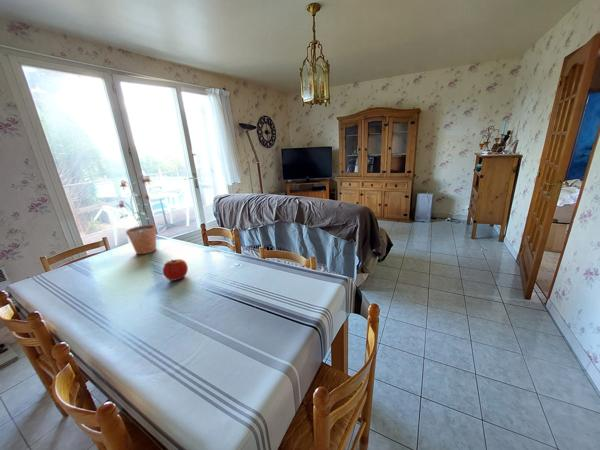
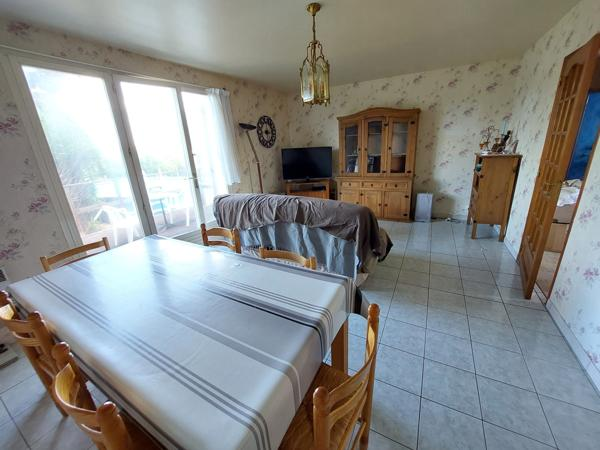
- apple (175, 268)
- potted plant (138, 215)
